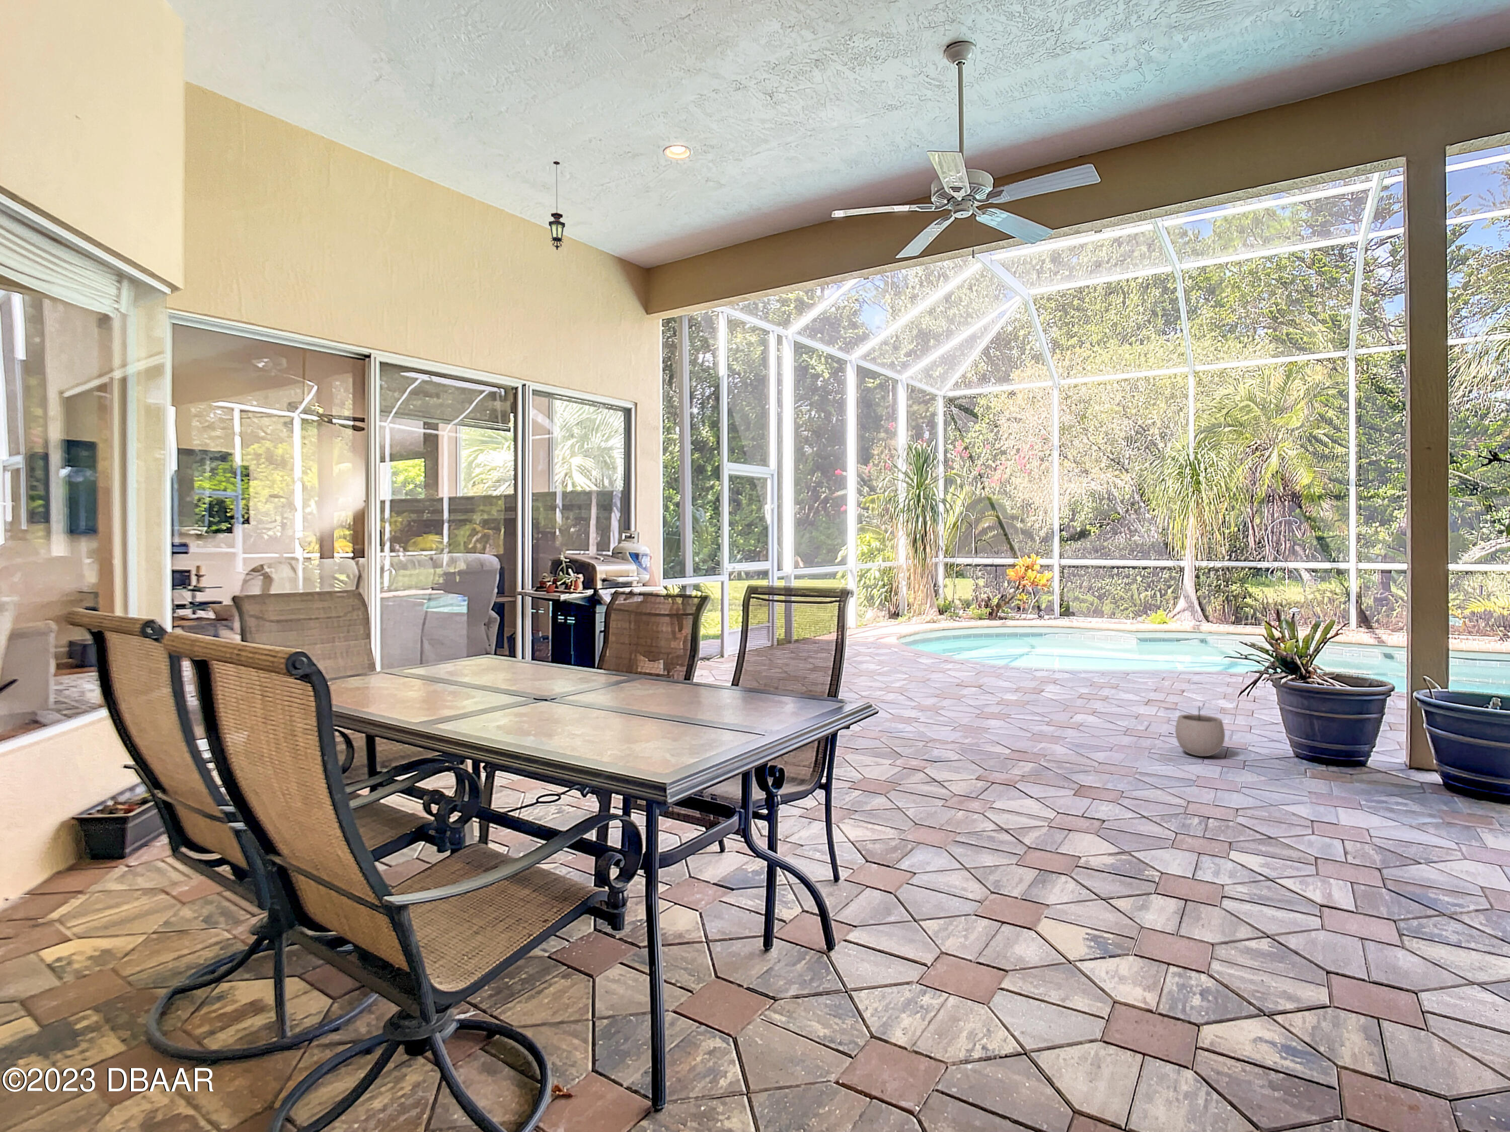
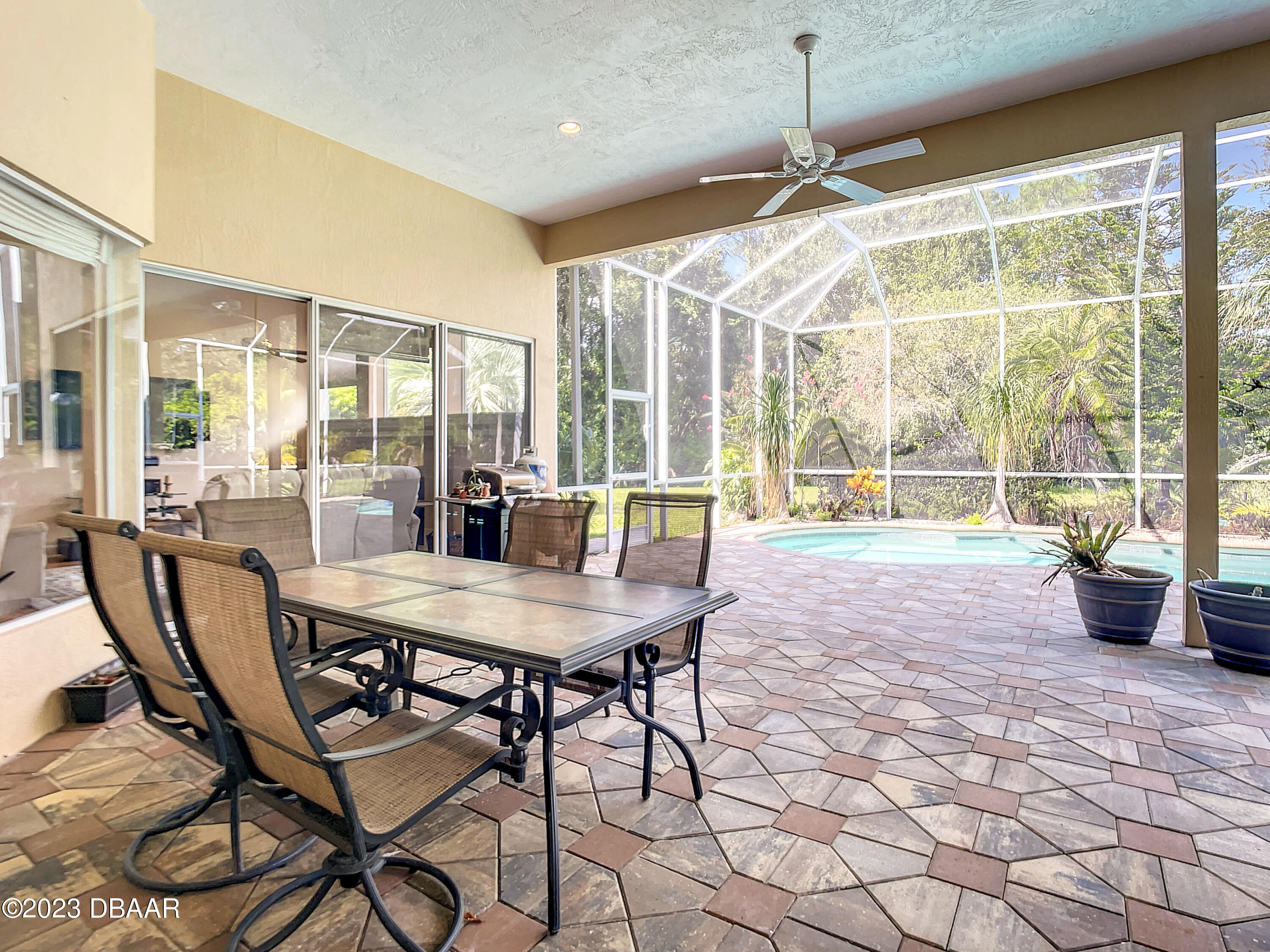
- plant pot (1200, 728)
- hanging lantern (556, 206)
